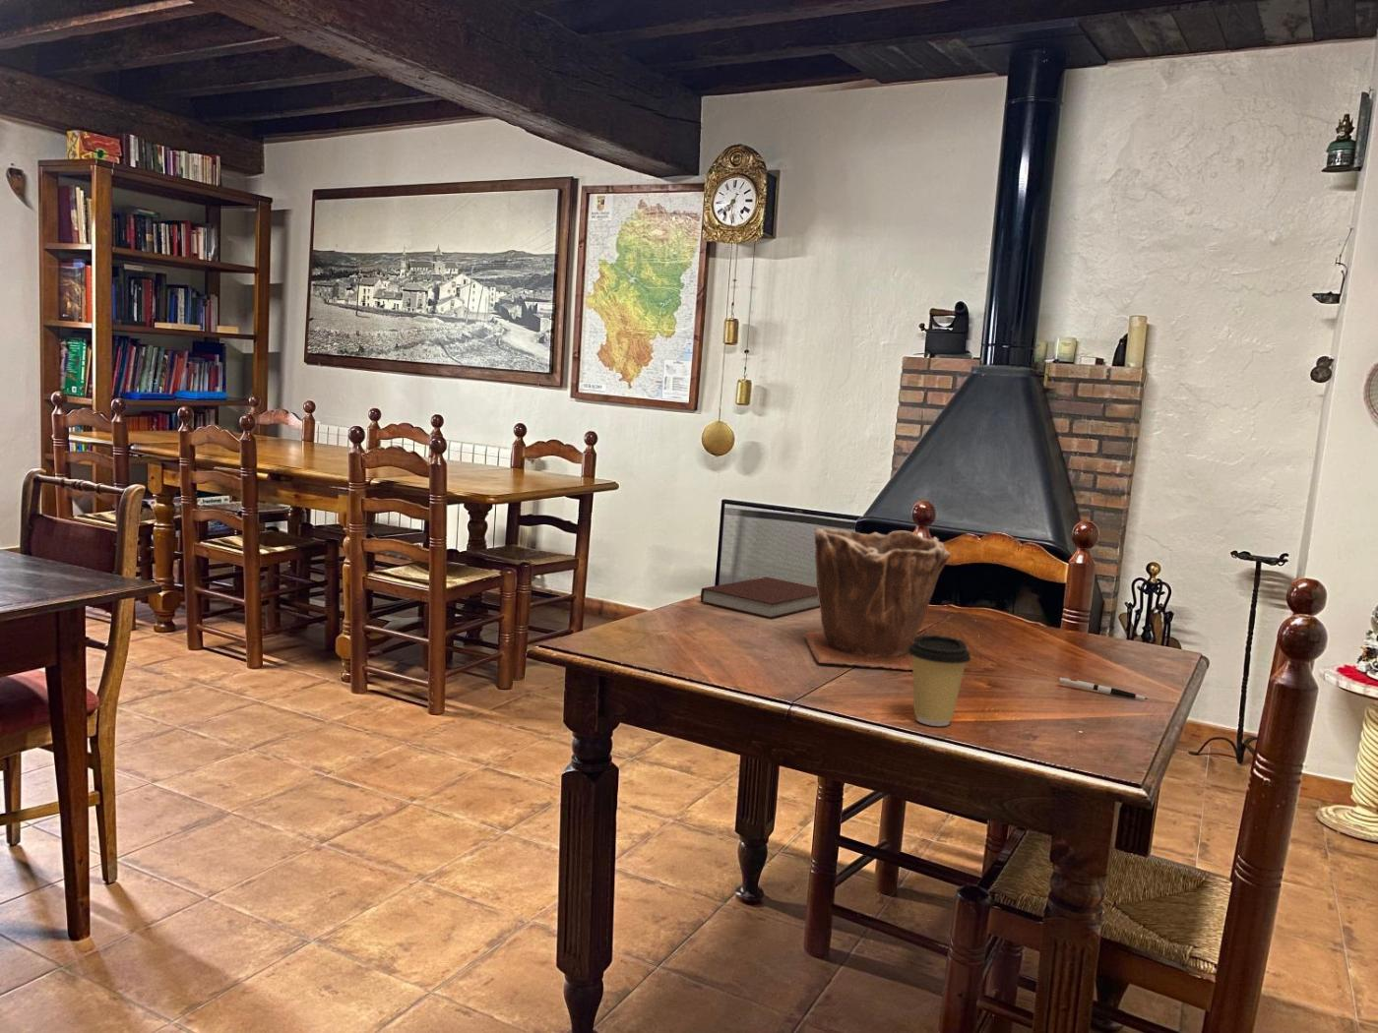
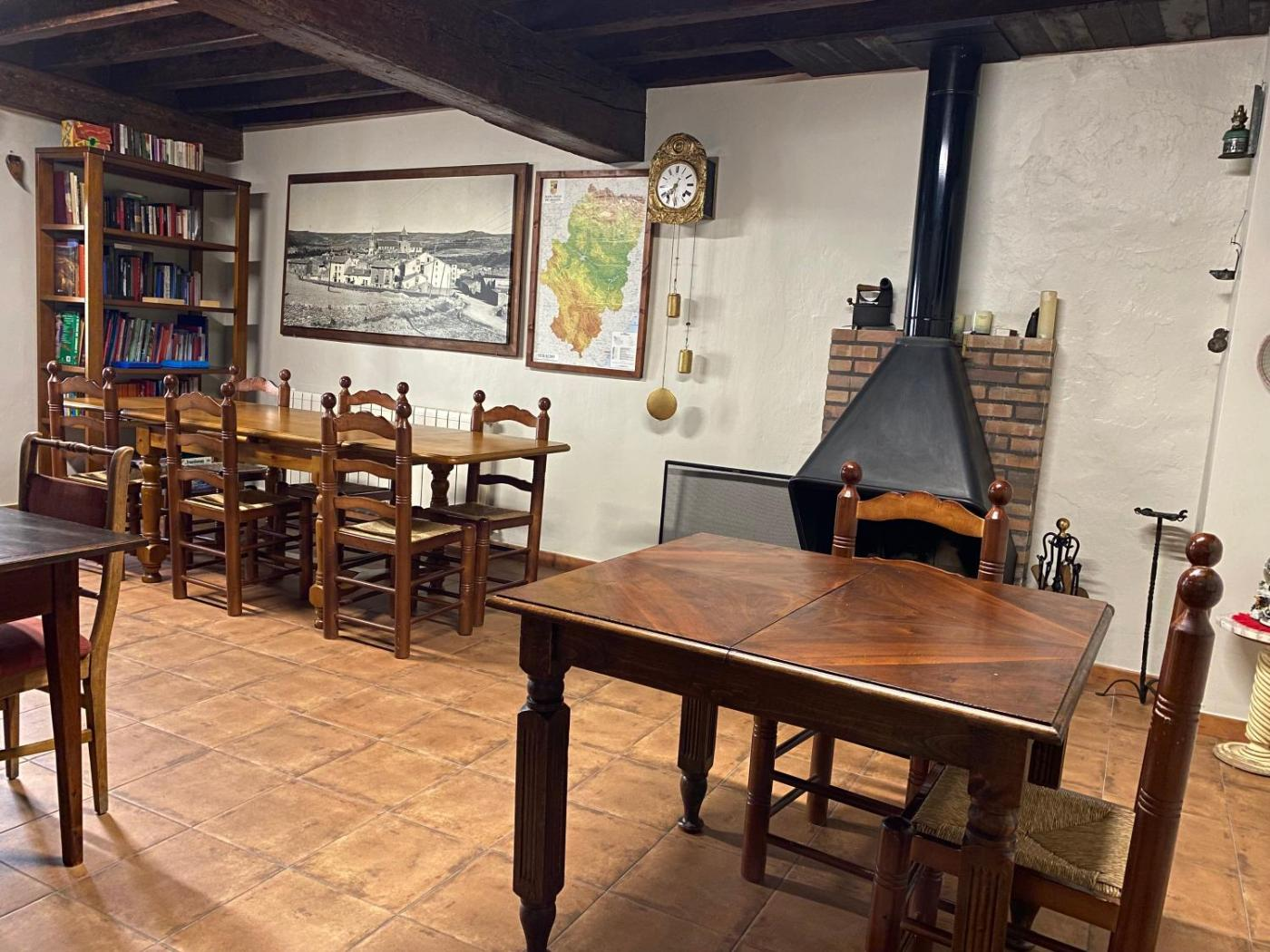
- coffee cup (936, 680)
- pen (1102, 689)
- plant pot (875, 592)
- notebook (768, 596)
